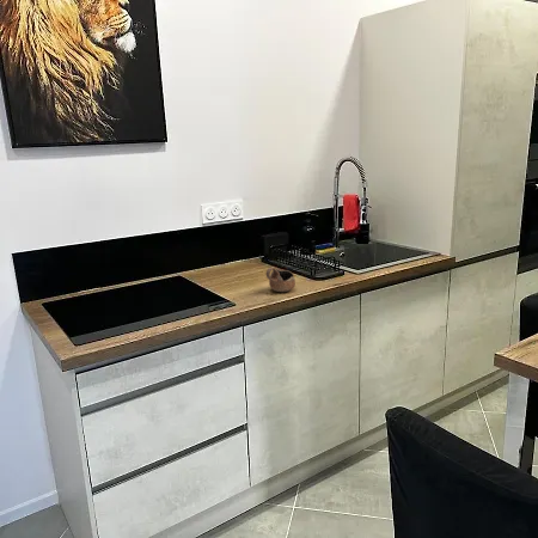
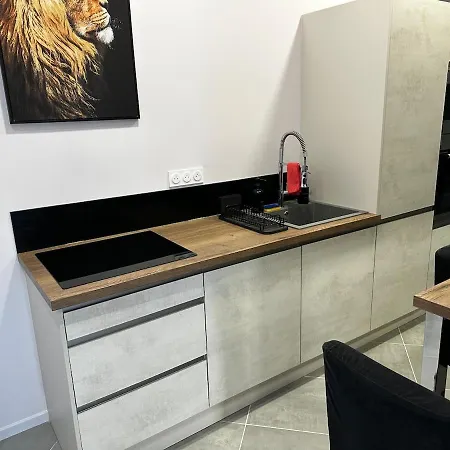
- cup (279, 277)
